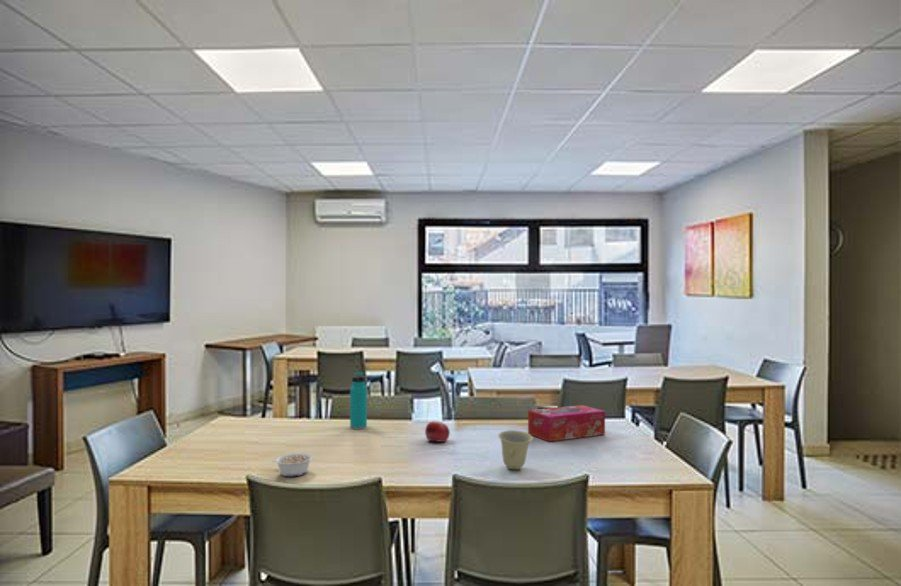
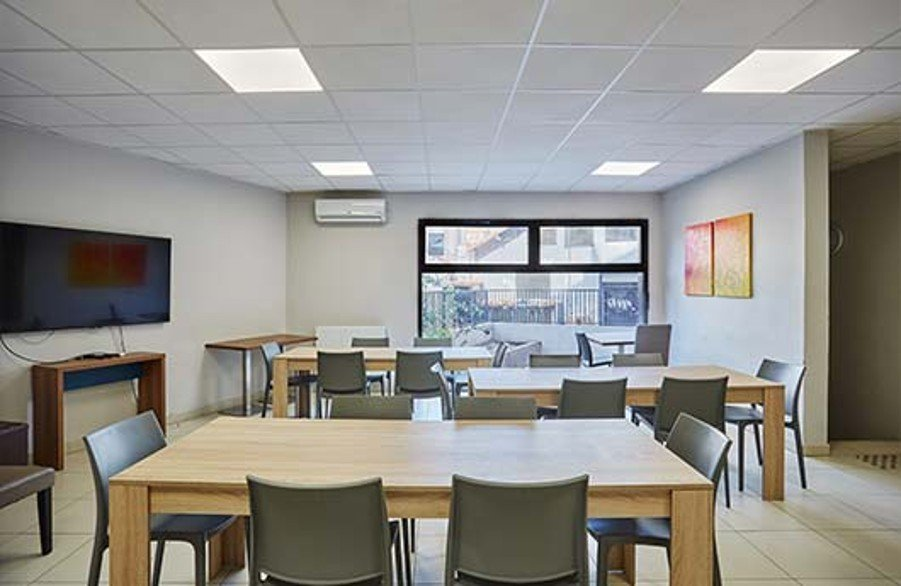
- cup (515, 451)
- water bottle (358, 400)
- fruit (436, 431)
- legume (293, 464)
- tissue box (566, 422)
